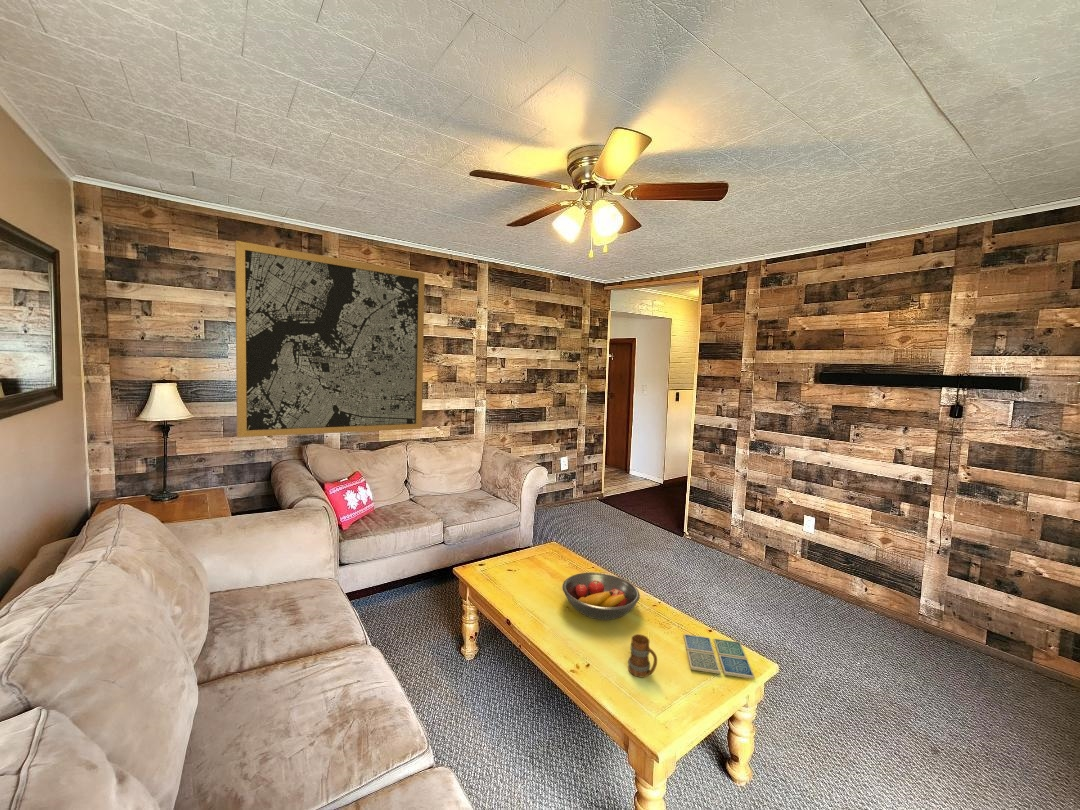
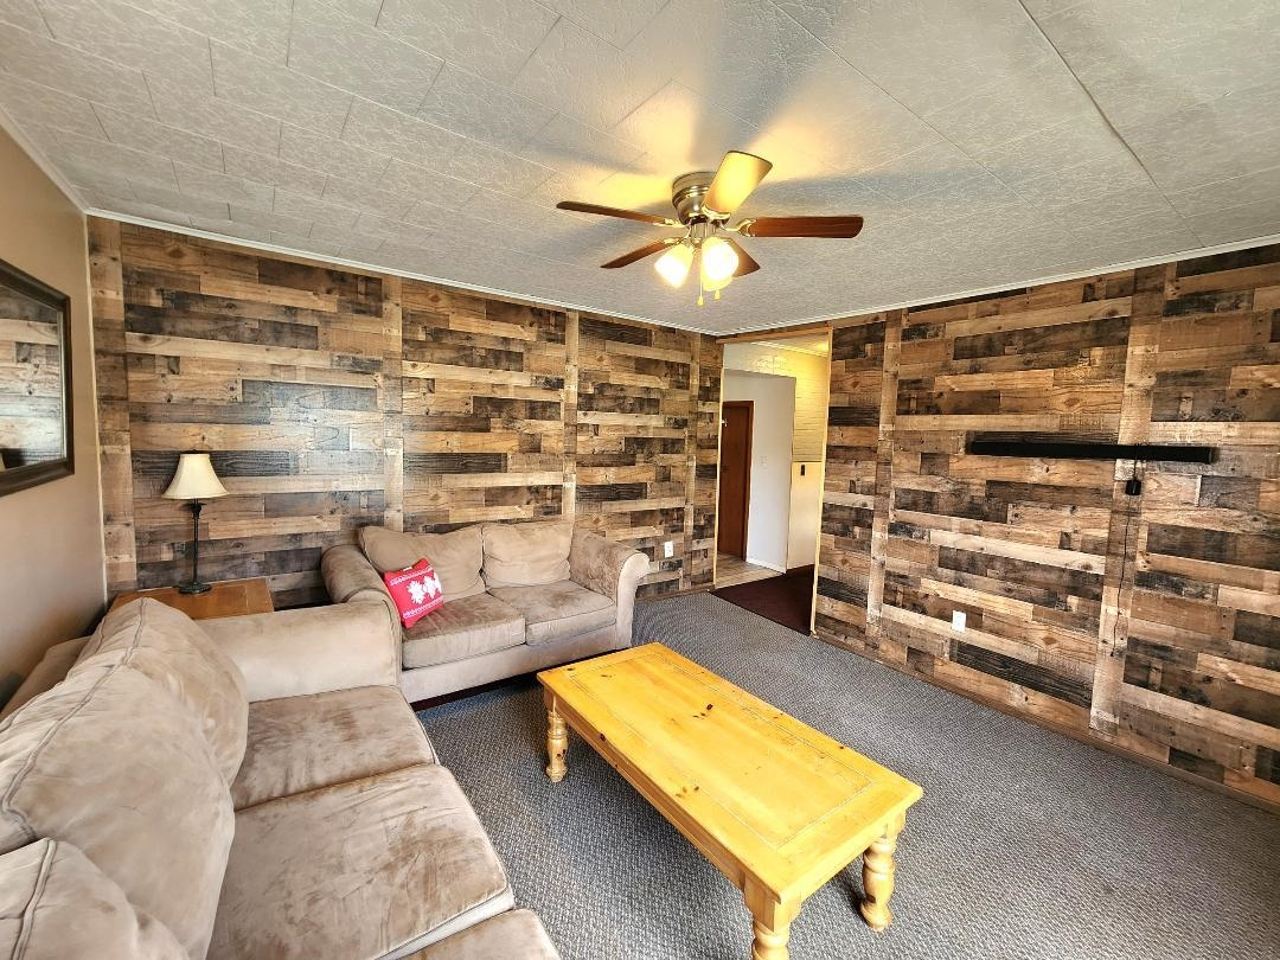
- drink coaster (718, 655)
- fruit bowl (600, 596)
- wall art (339, 347)
- mug (643, 657)
